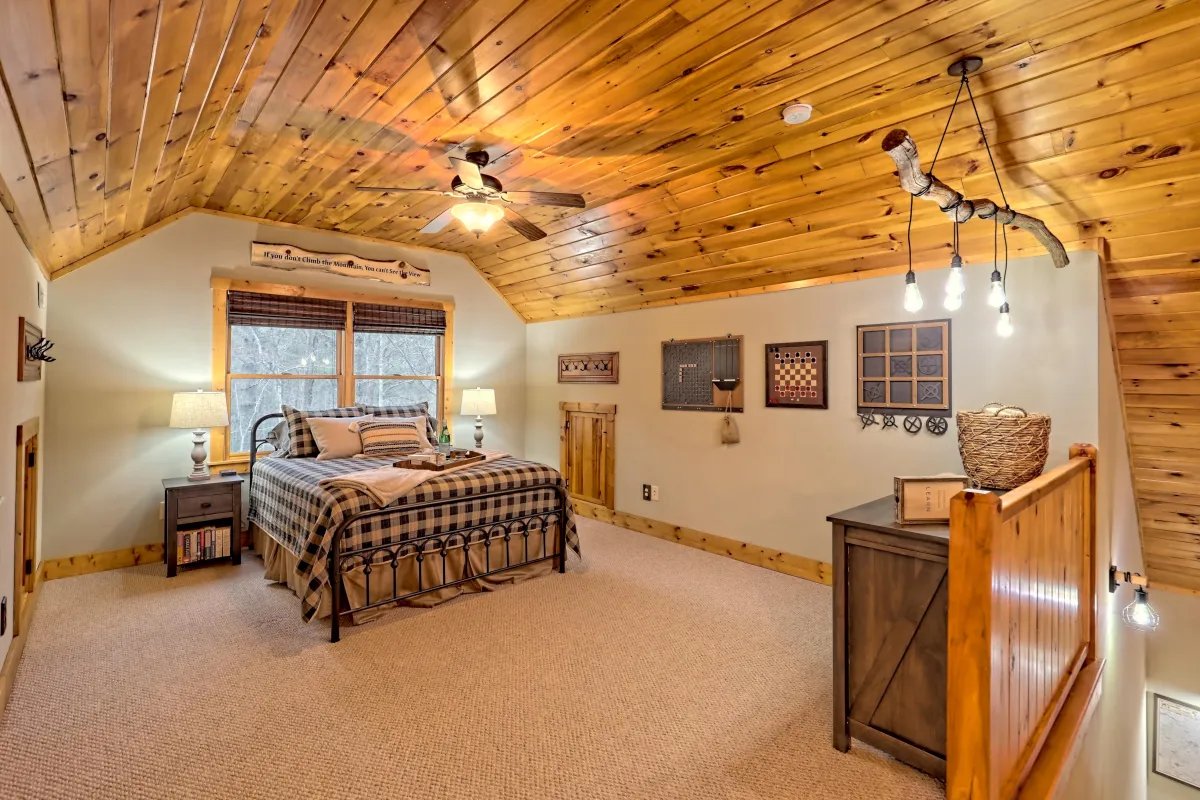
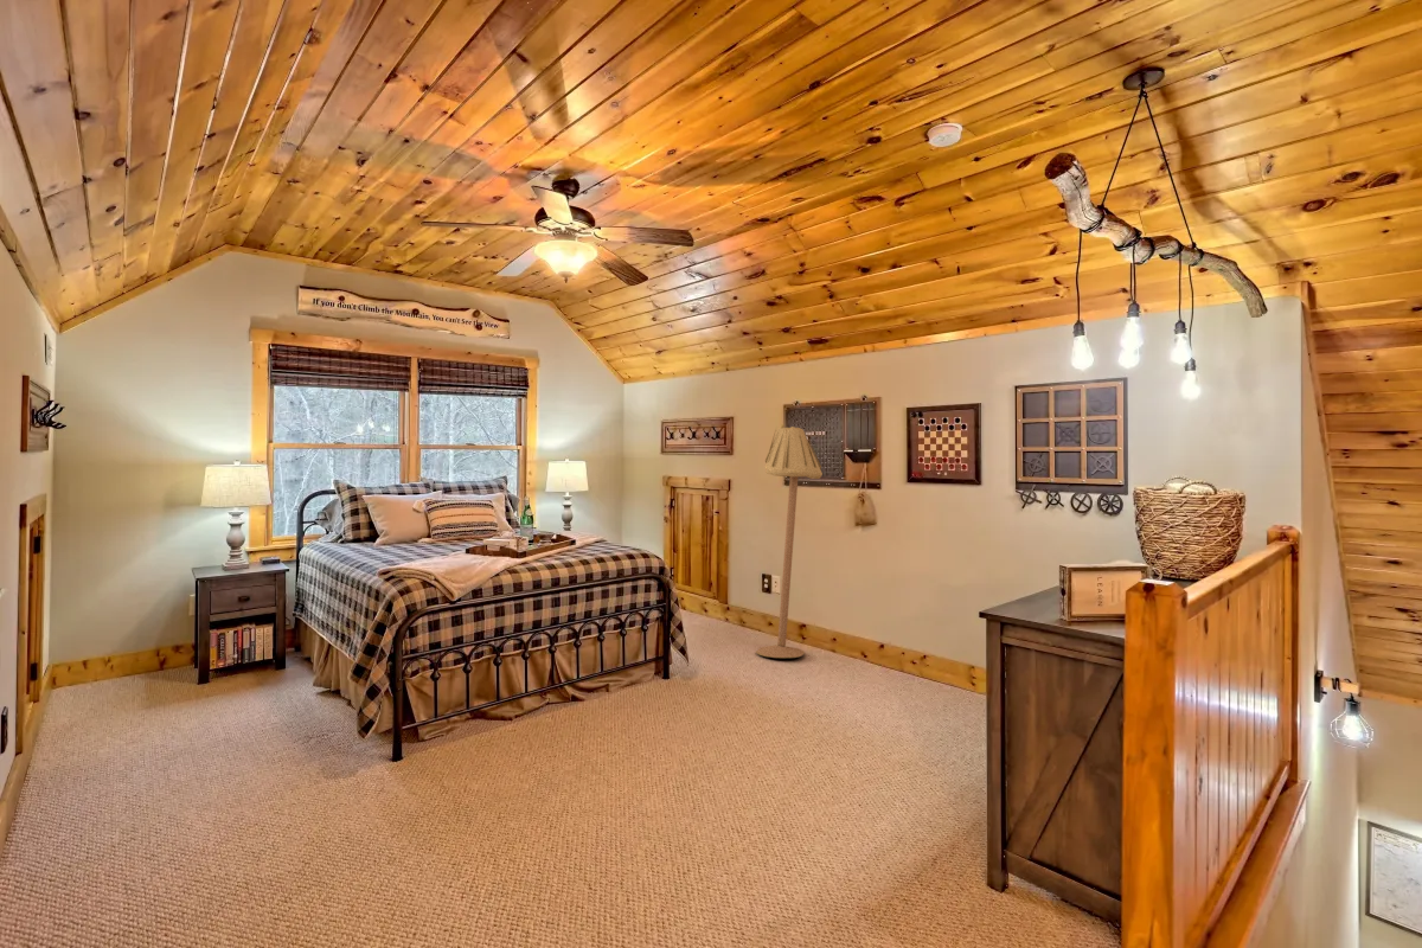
+ floor lamp (789, 537)
